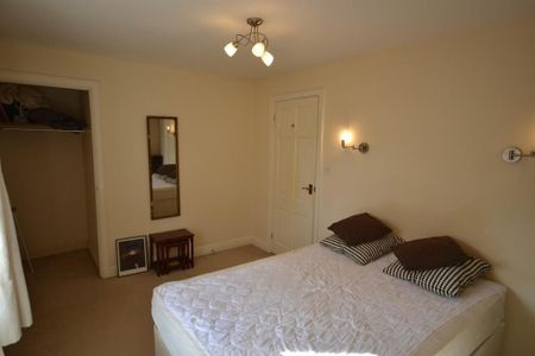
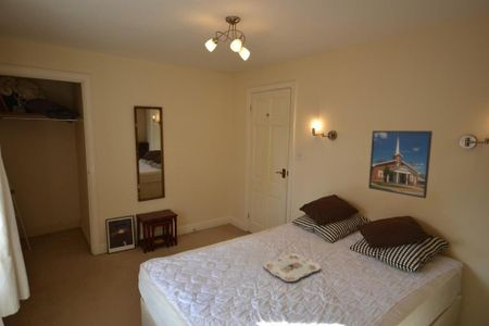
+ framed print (397, 162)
+ serving tray (291, 266)
